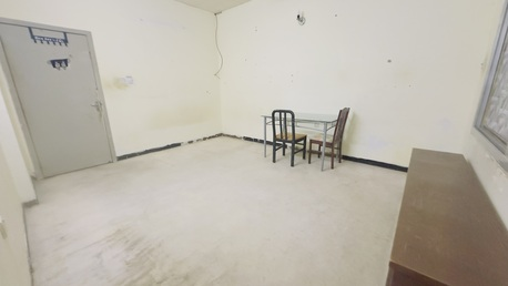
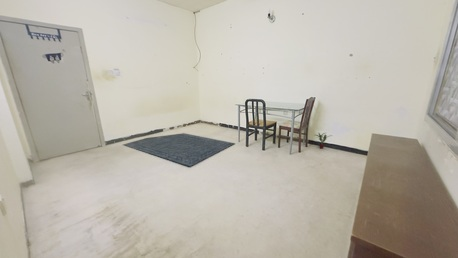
+ potted plant (322, 141)
+ rug (178, 144)
